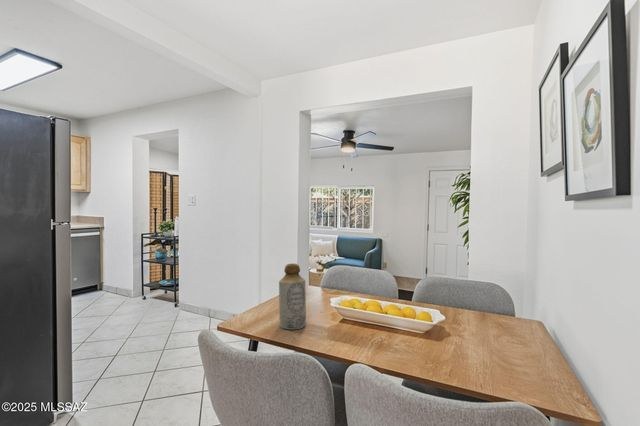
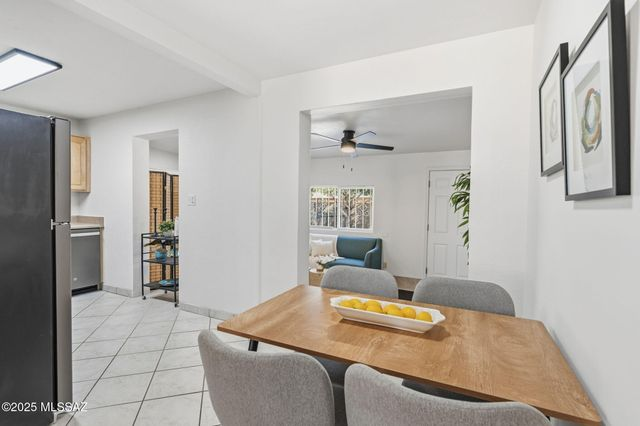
- bottle (292, 294)
